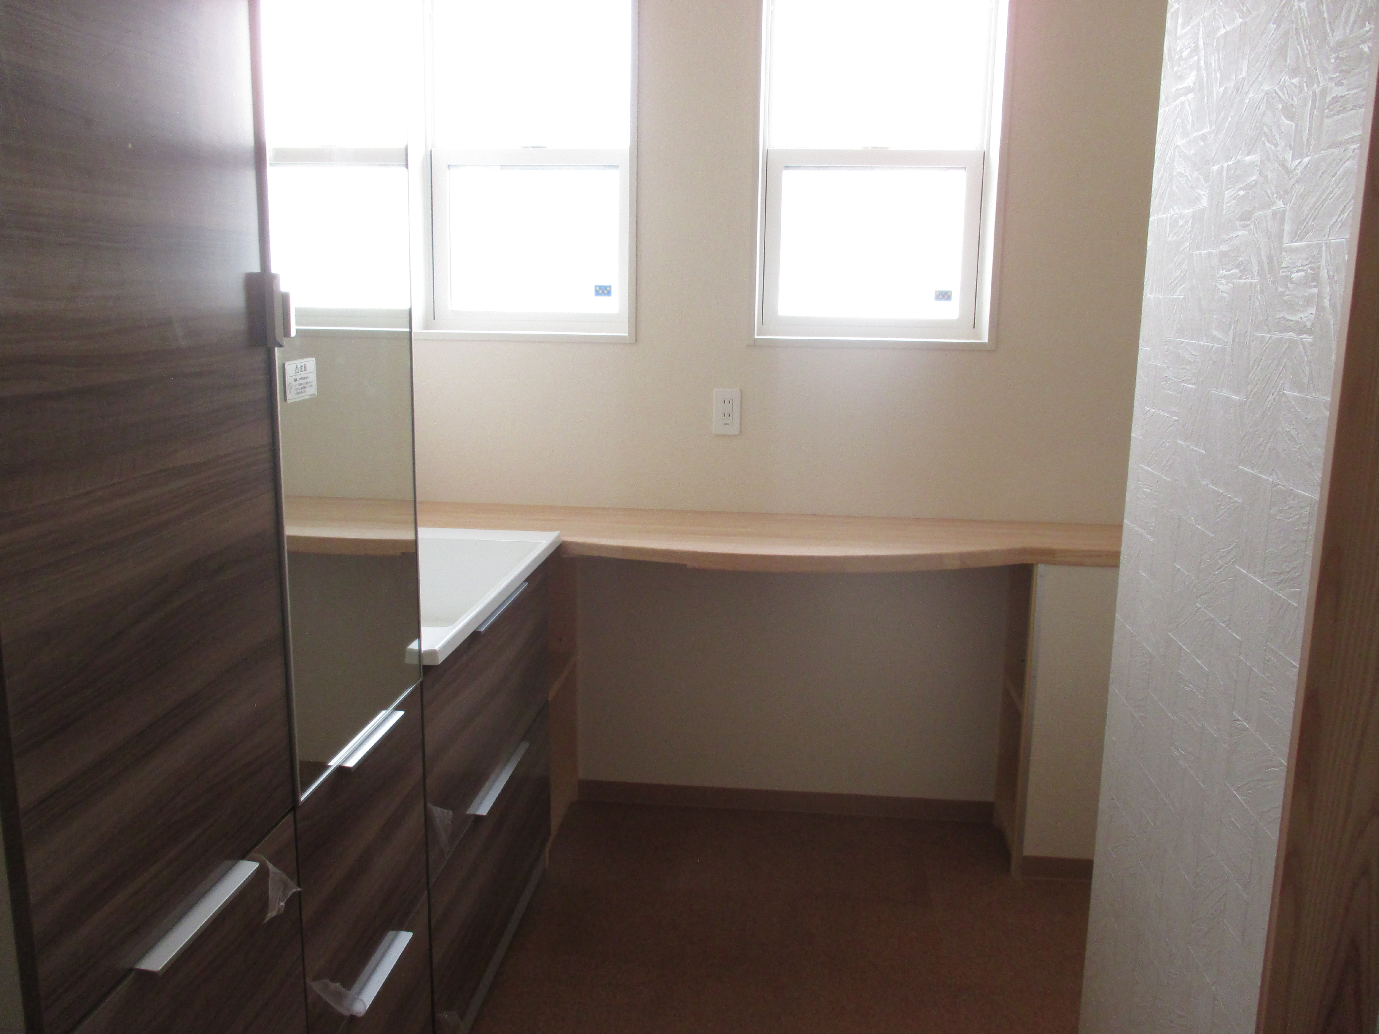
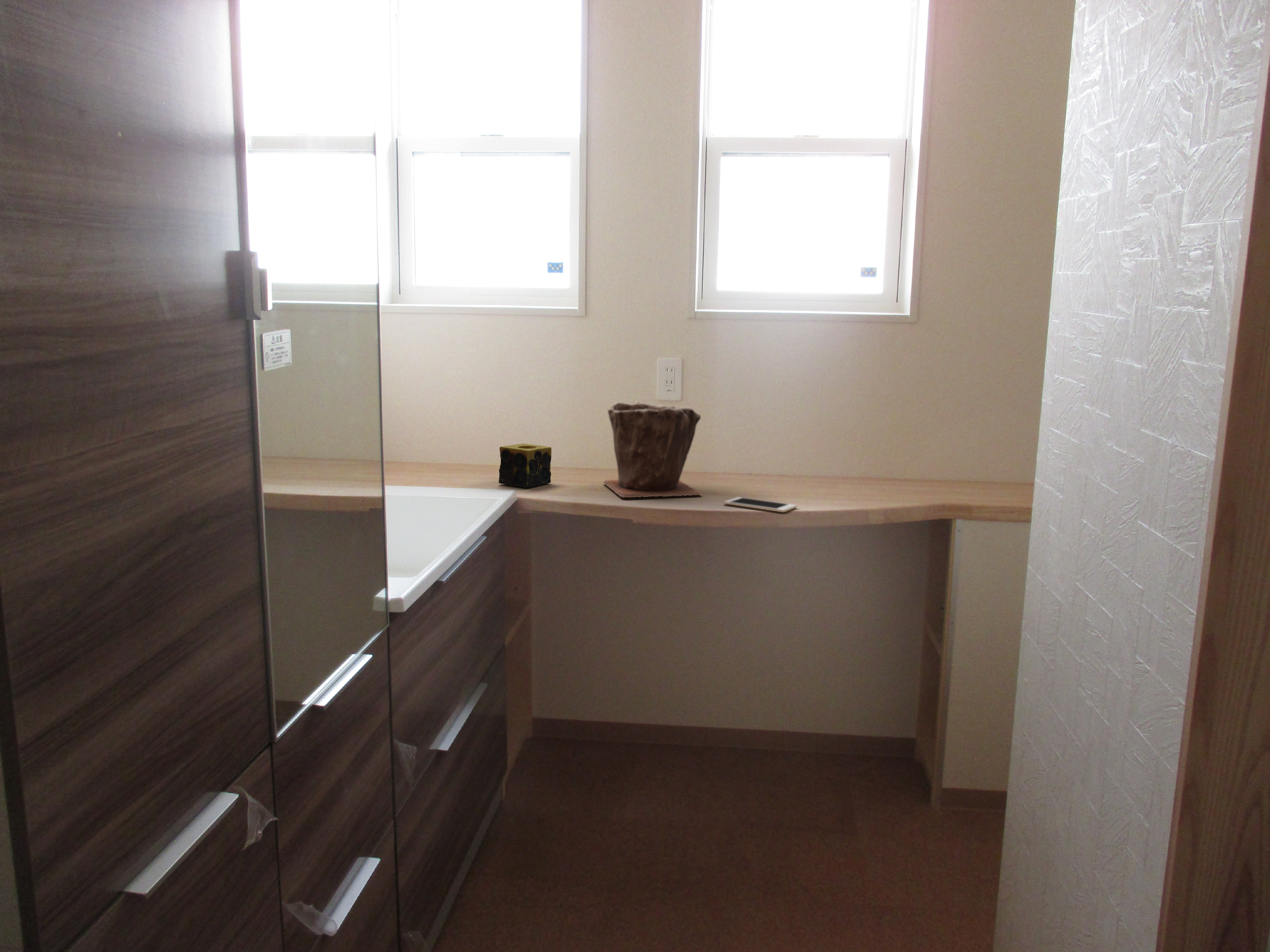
+ candle (525, 465)
+ plant pot (653, 447)
+ cell phone (760, 505)
